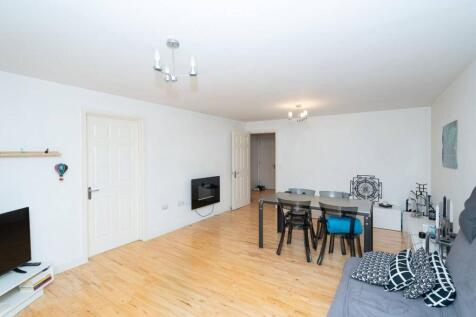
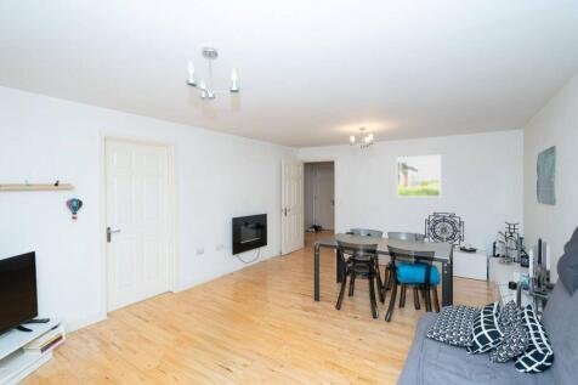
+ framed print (418, 176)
